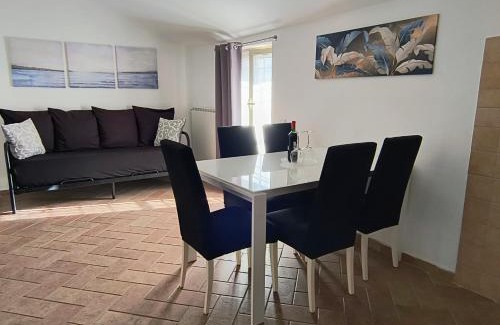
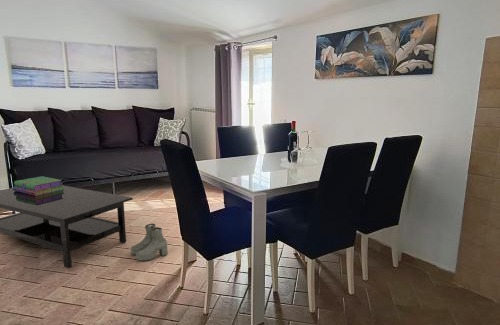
+ boots (148, 240)
+ coffee table (53, 219)
+ stack of books (38, 185)
